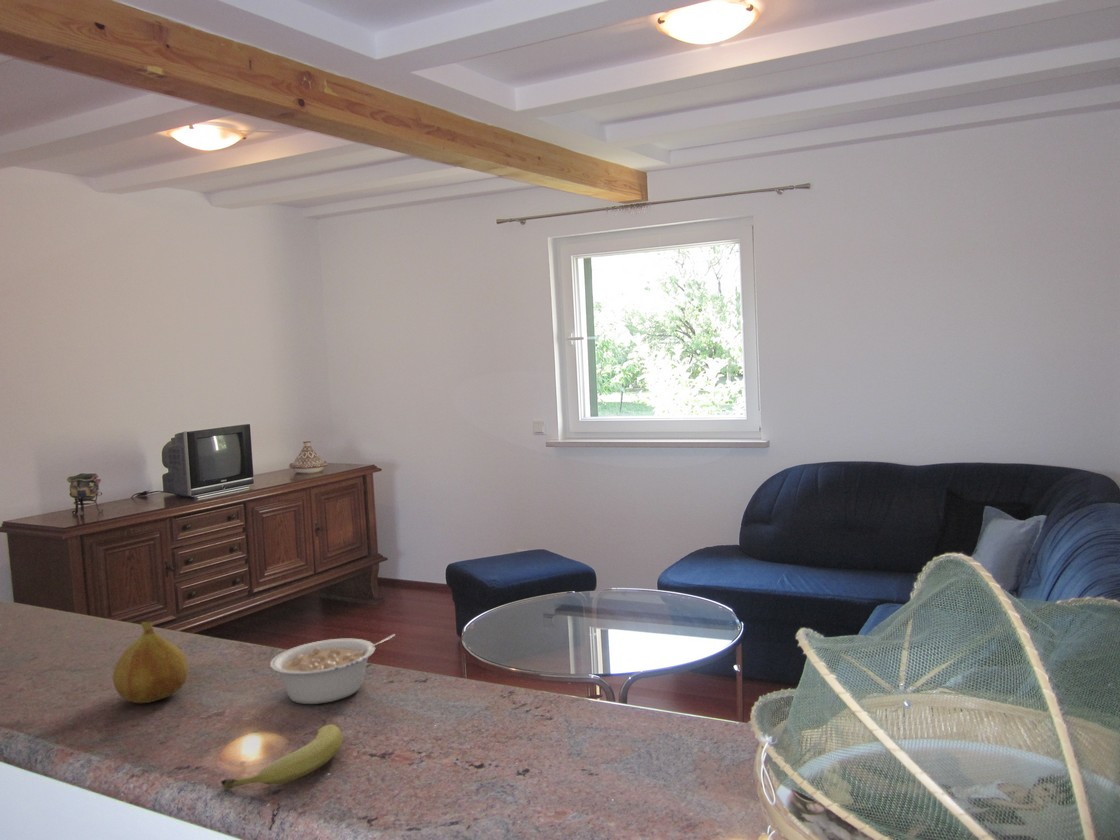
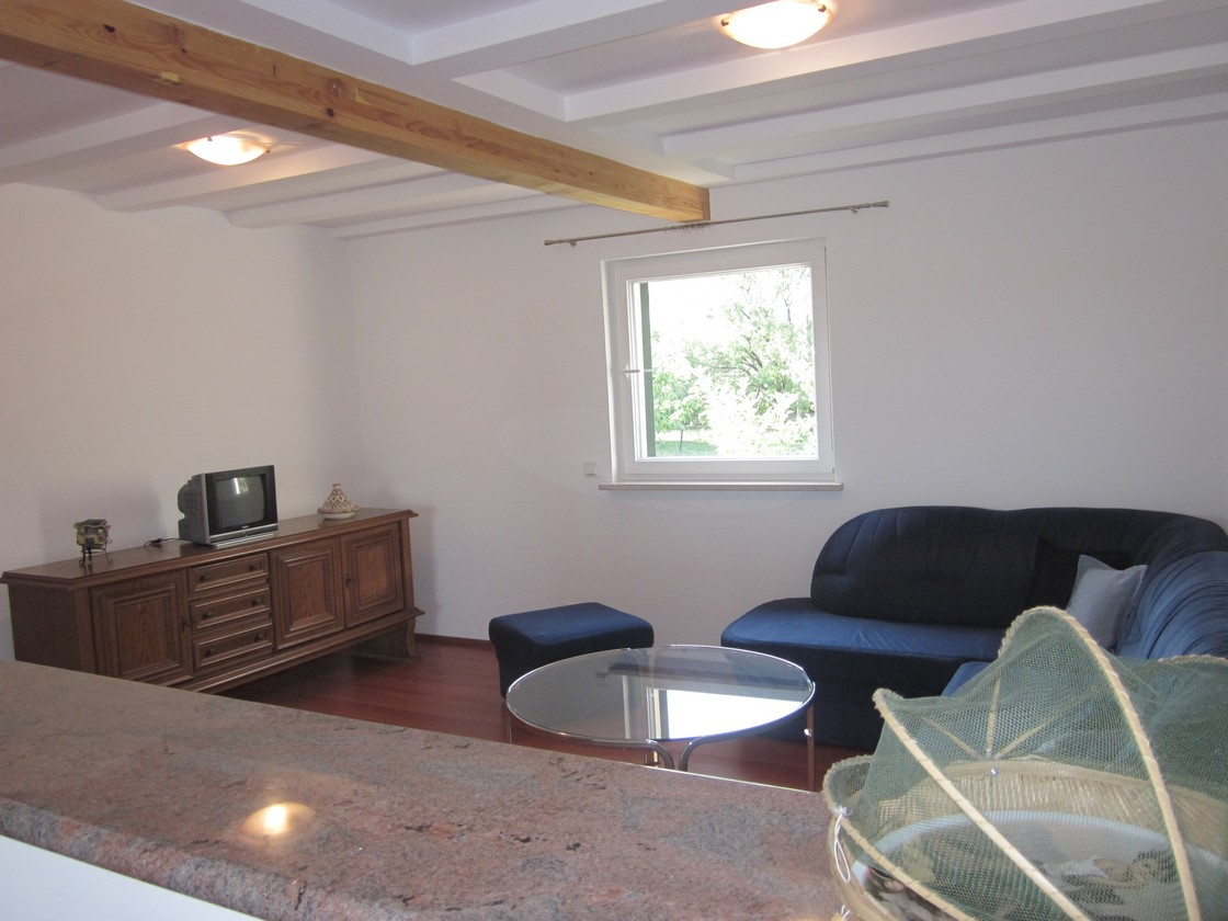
- fruit (296, 754)
- fruit (149, 658)
- legume (327, 667)
